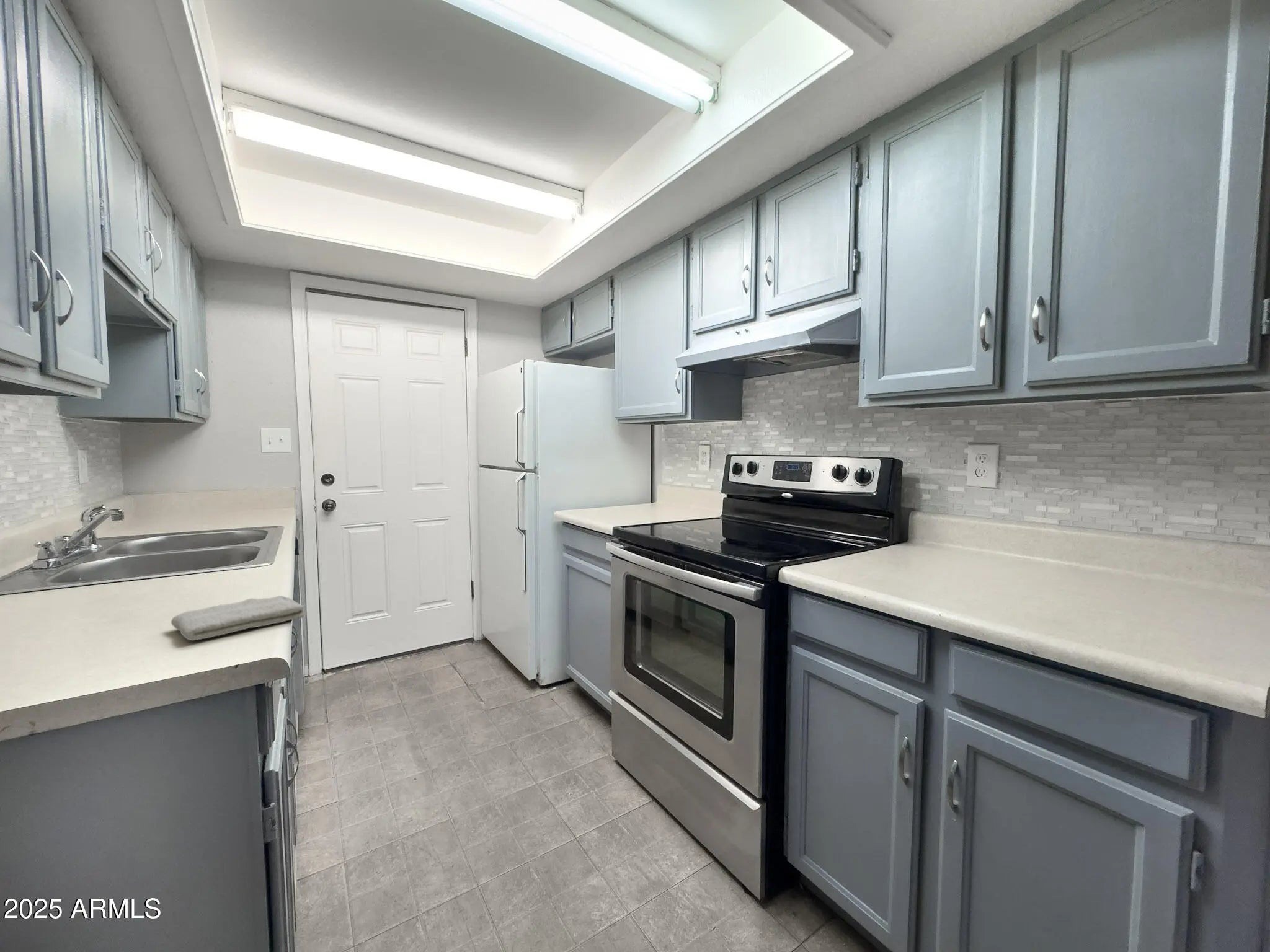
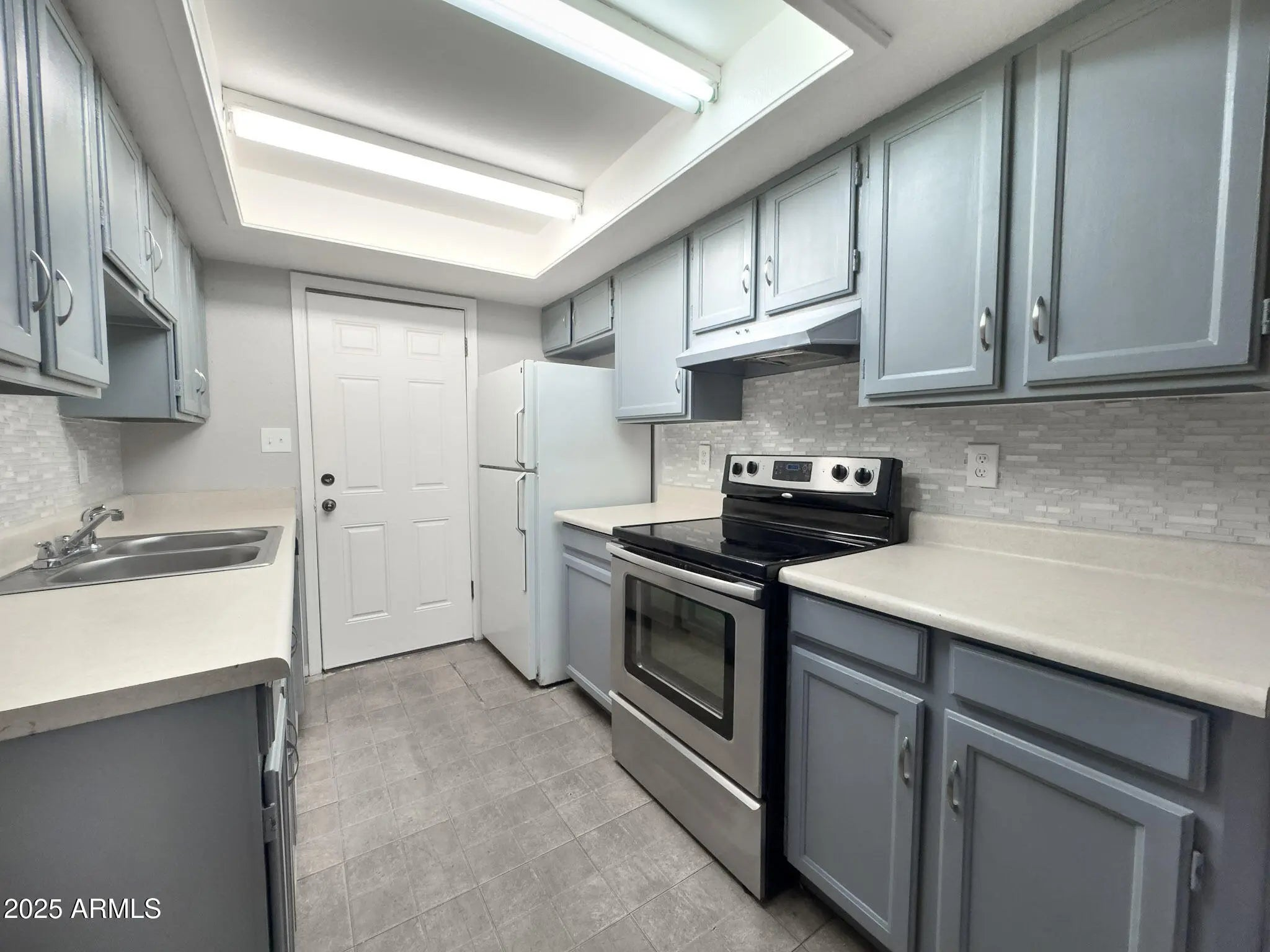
- washcloth (242, 615)
